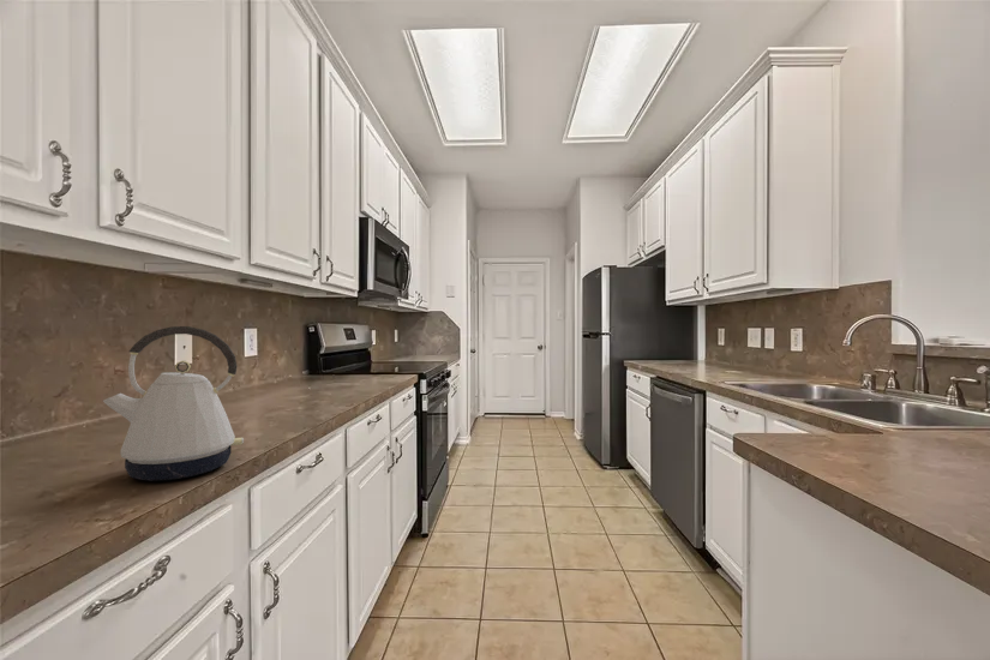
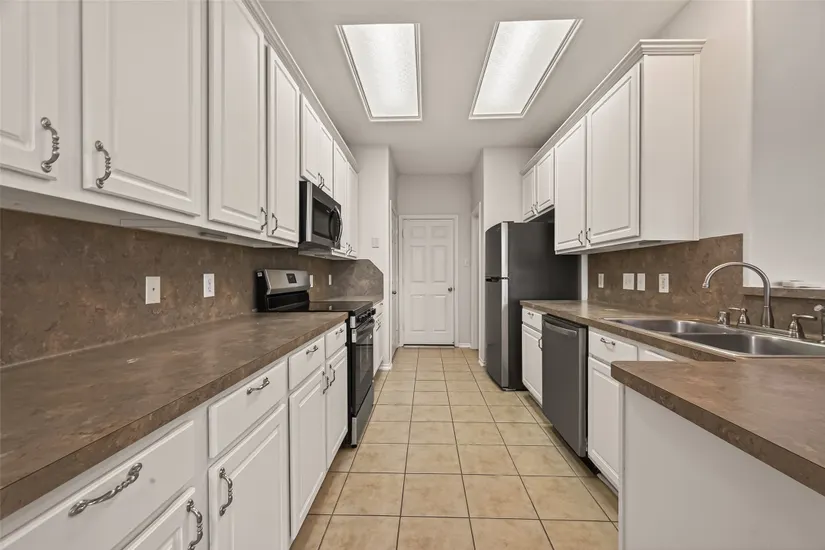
- kettle (176, 397)
